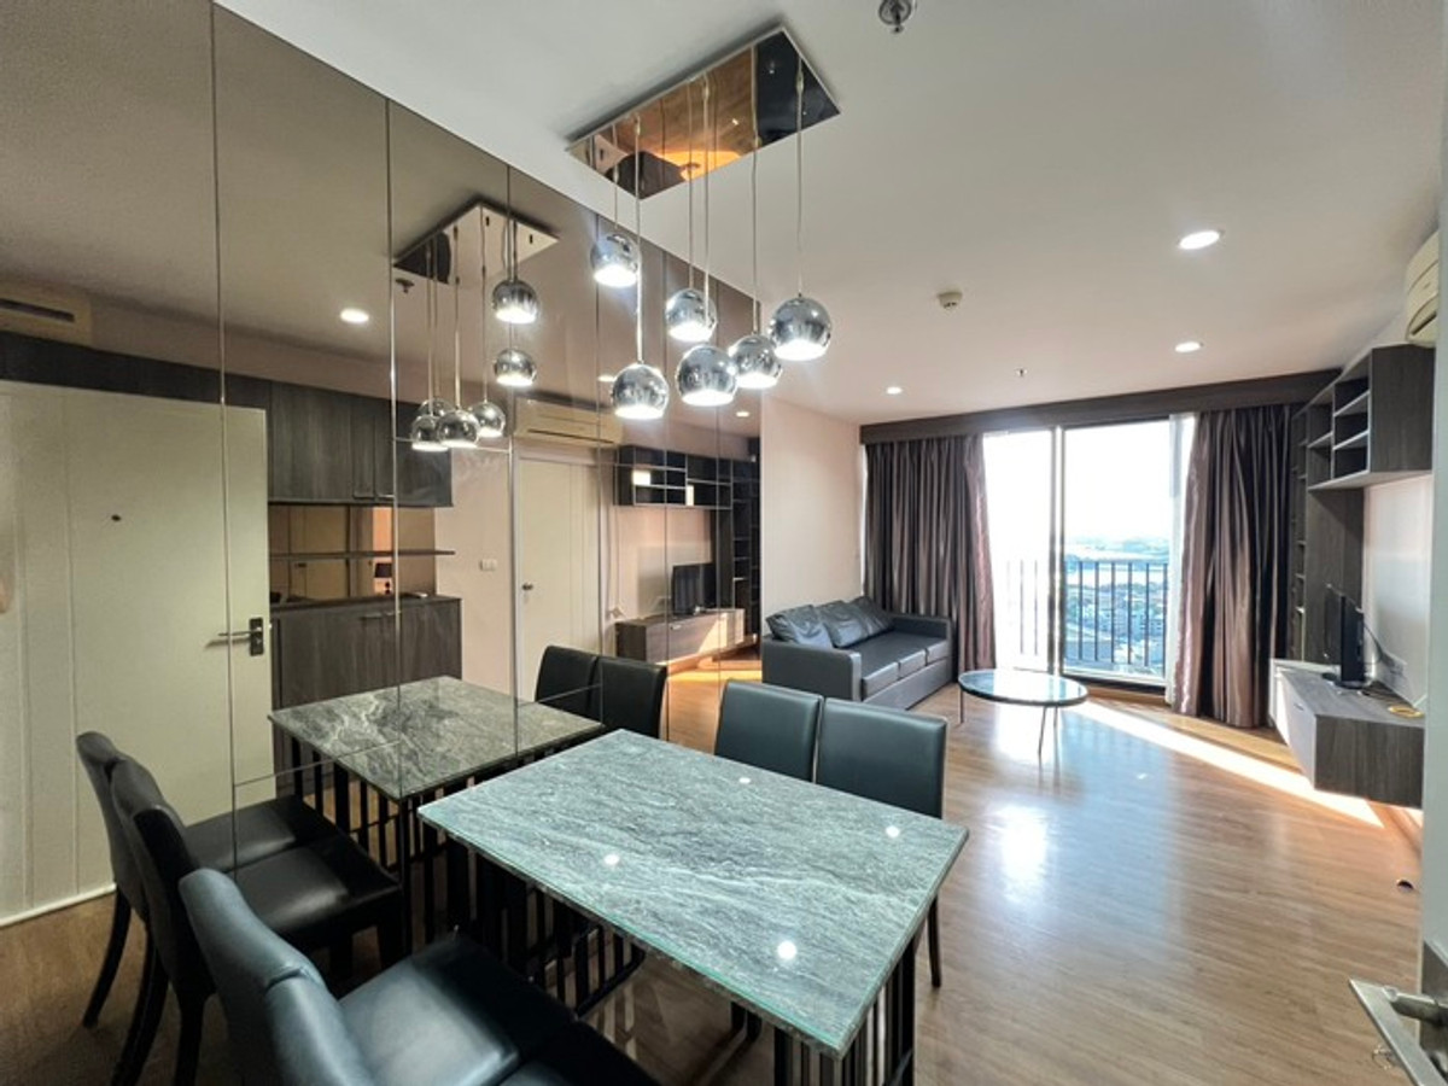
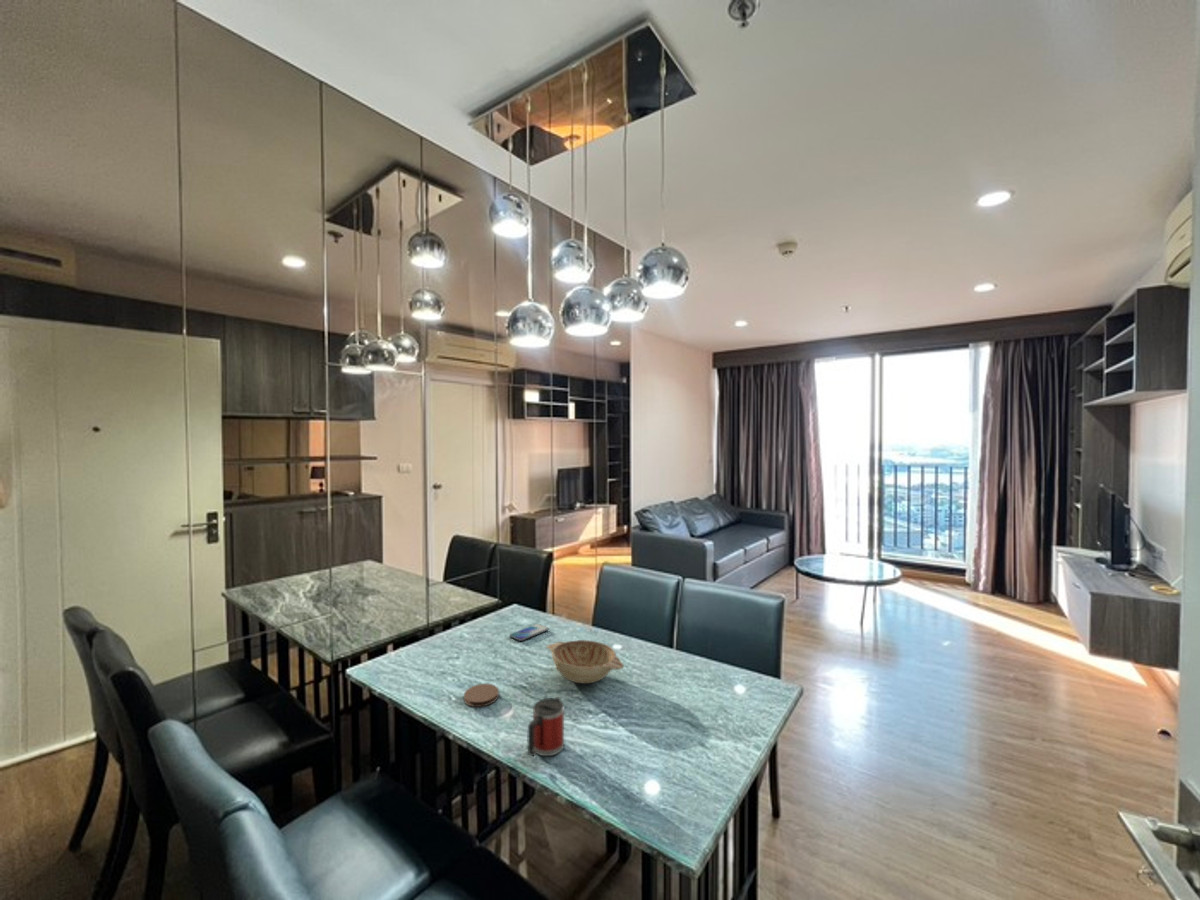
+ decorative bowl (584, 664)
+ smartphone (529, 632)
+ mug (545, 728)
+ coaster (481, 694)
